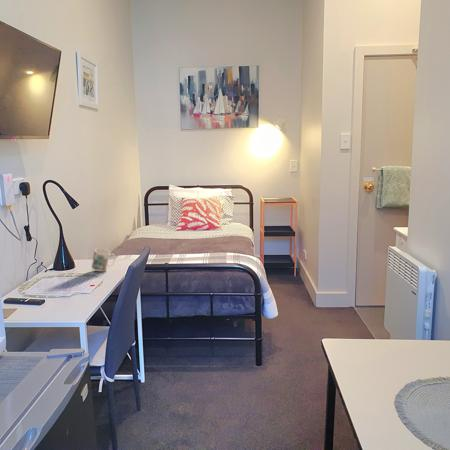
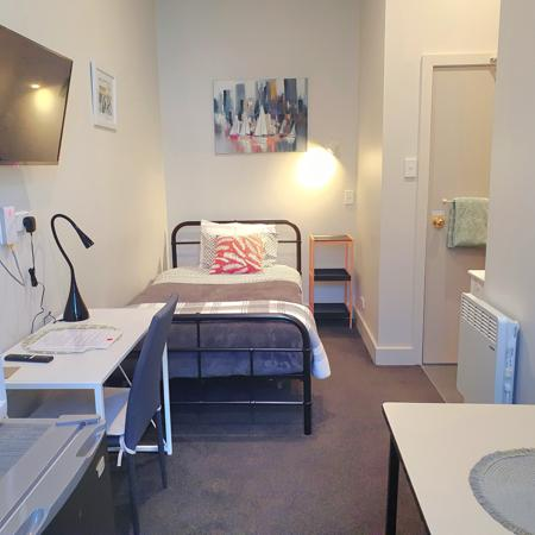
- mug (102, 259)
